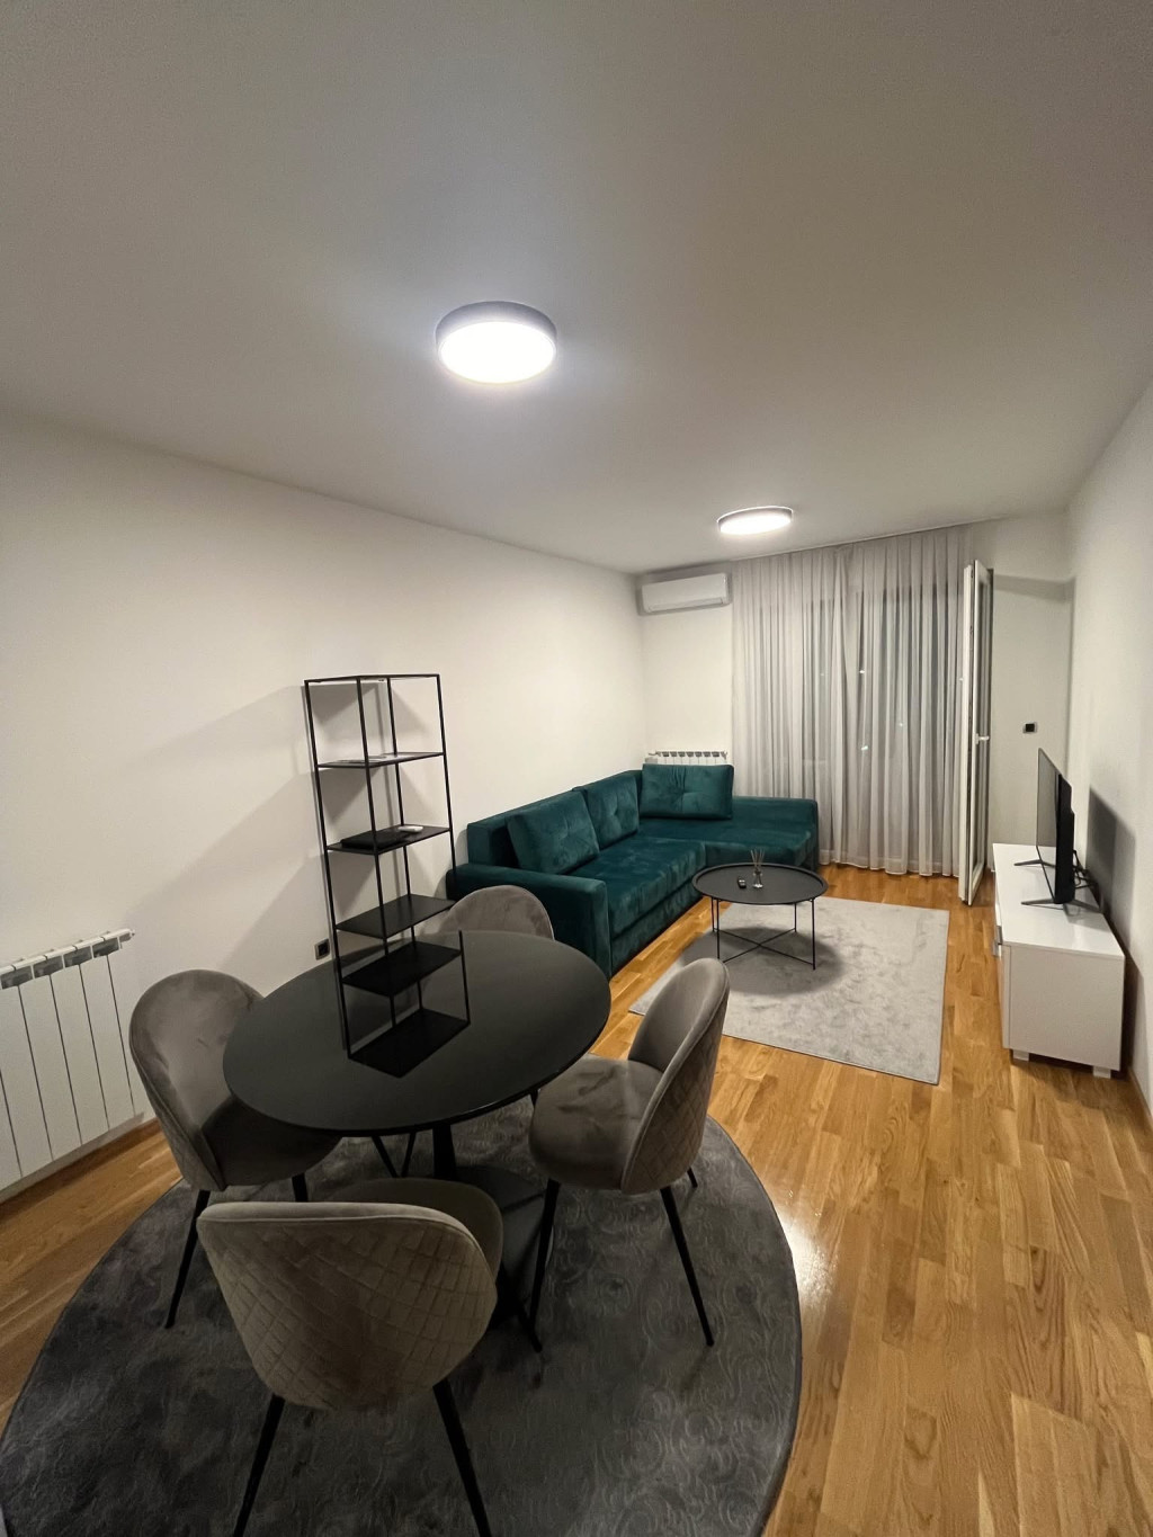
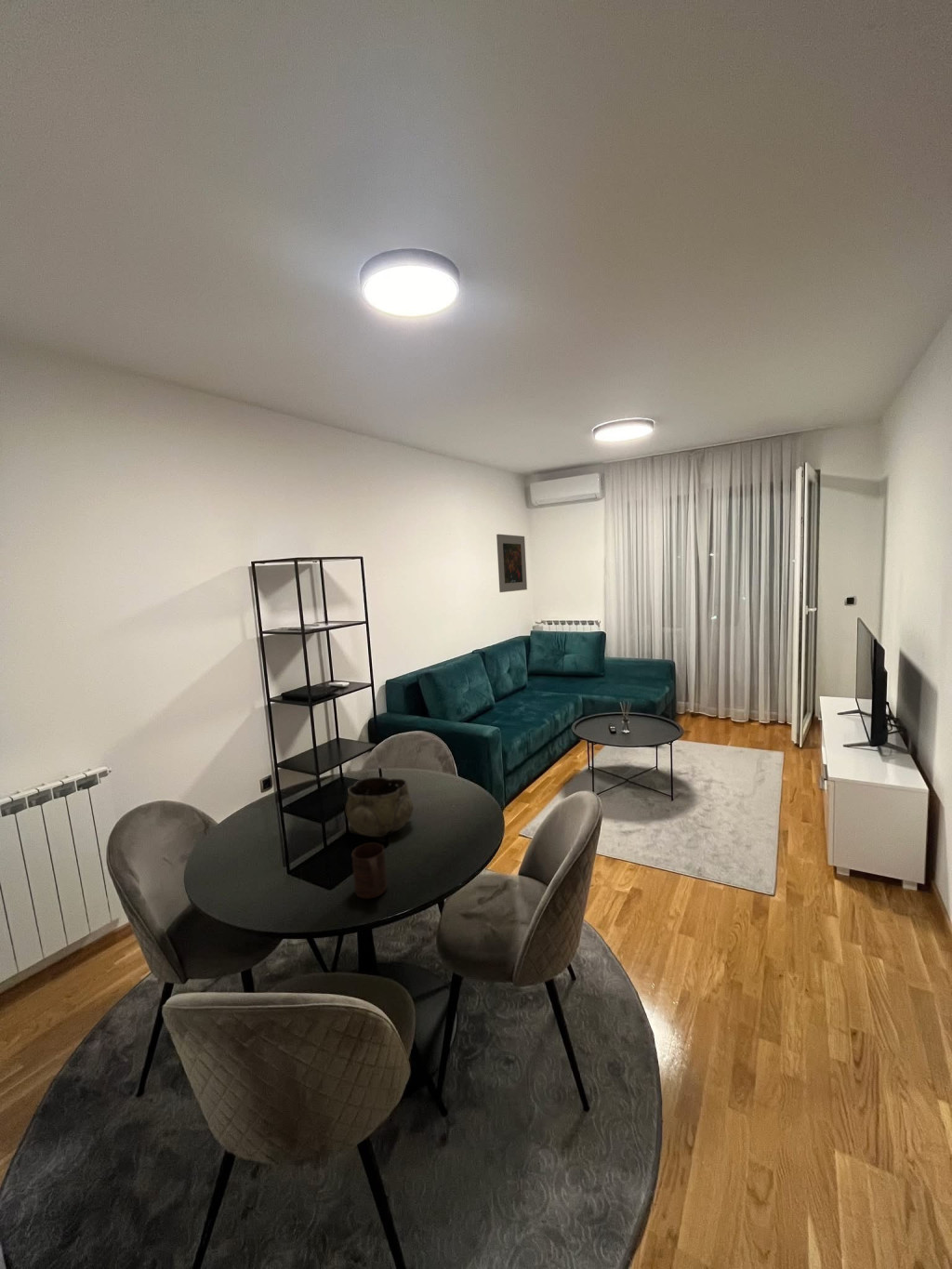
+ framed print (512, 562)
+ decorative bowl (378, 808)
+ cup (372, 872)
